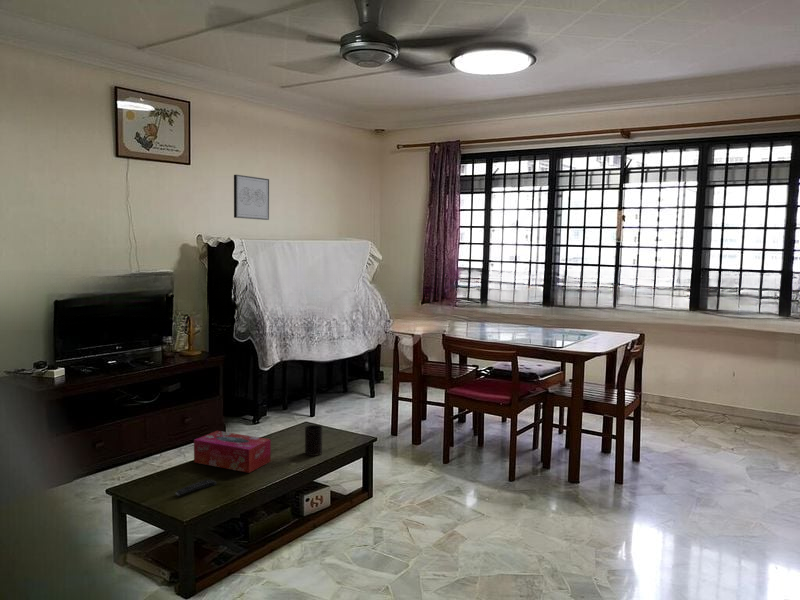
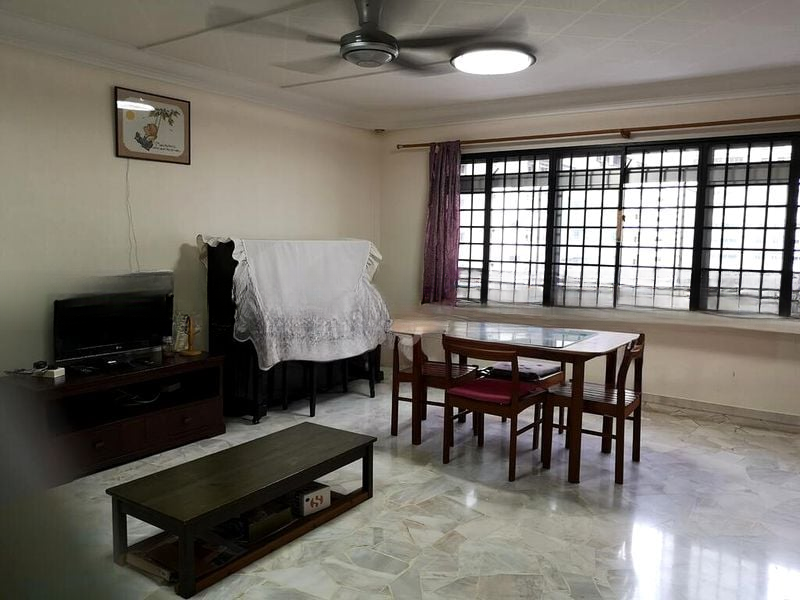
- remote control (195, 487)
- cup (313, 440)
- wall art (251, 197)
- tissue box (232, 450)
